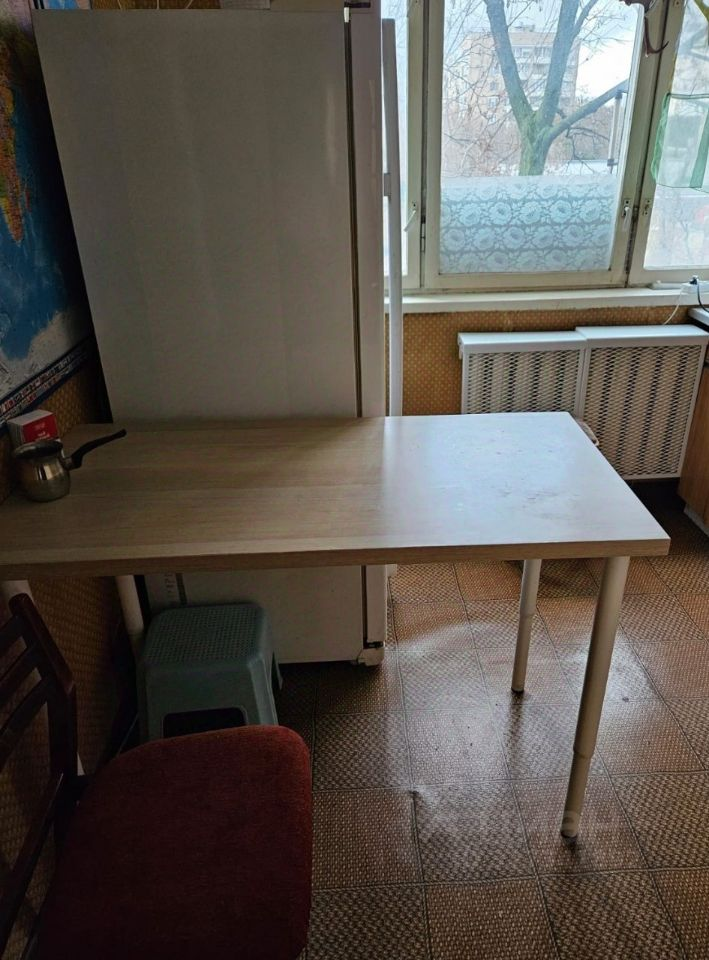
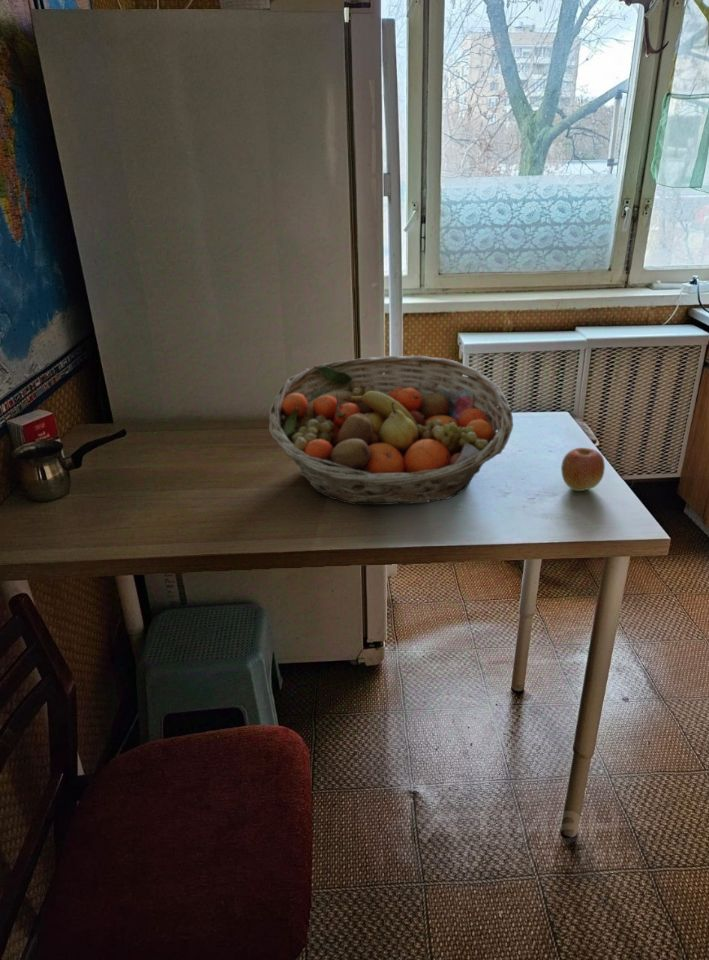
+ fruit basket (389, 427)
+ apple (582, 469)
